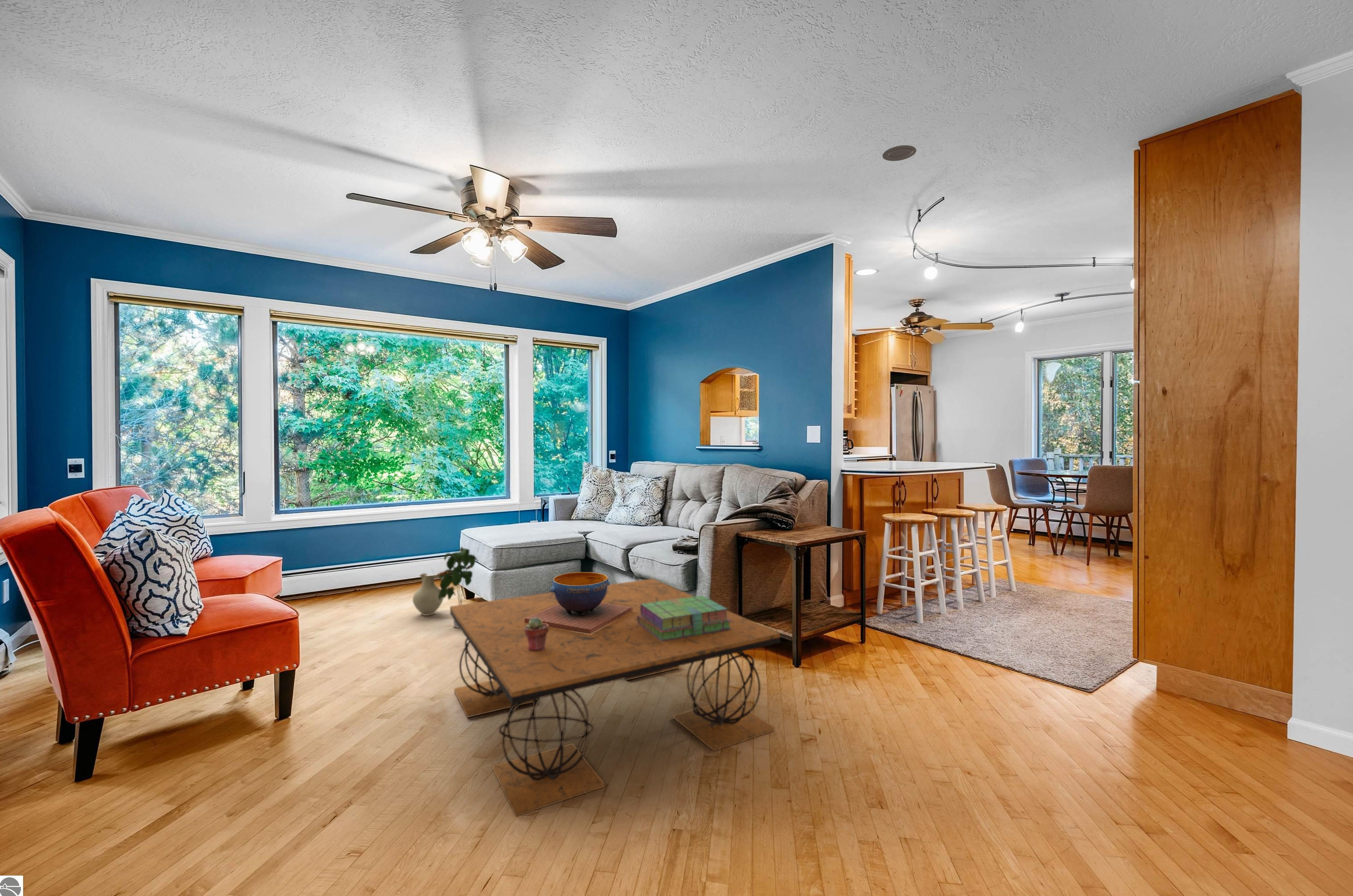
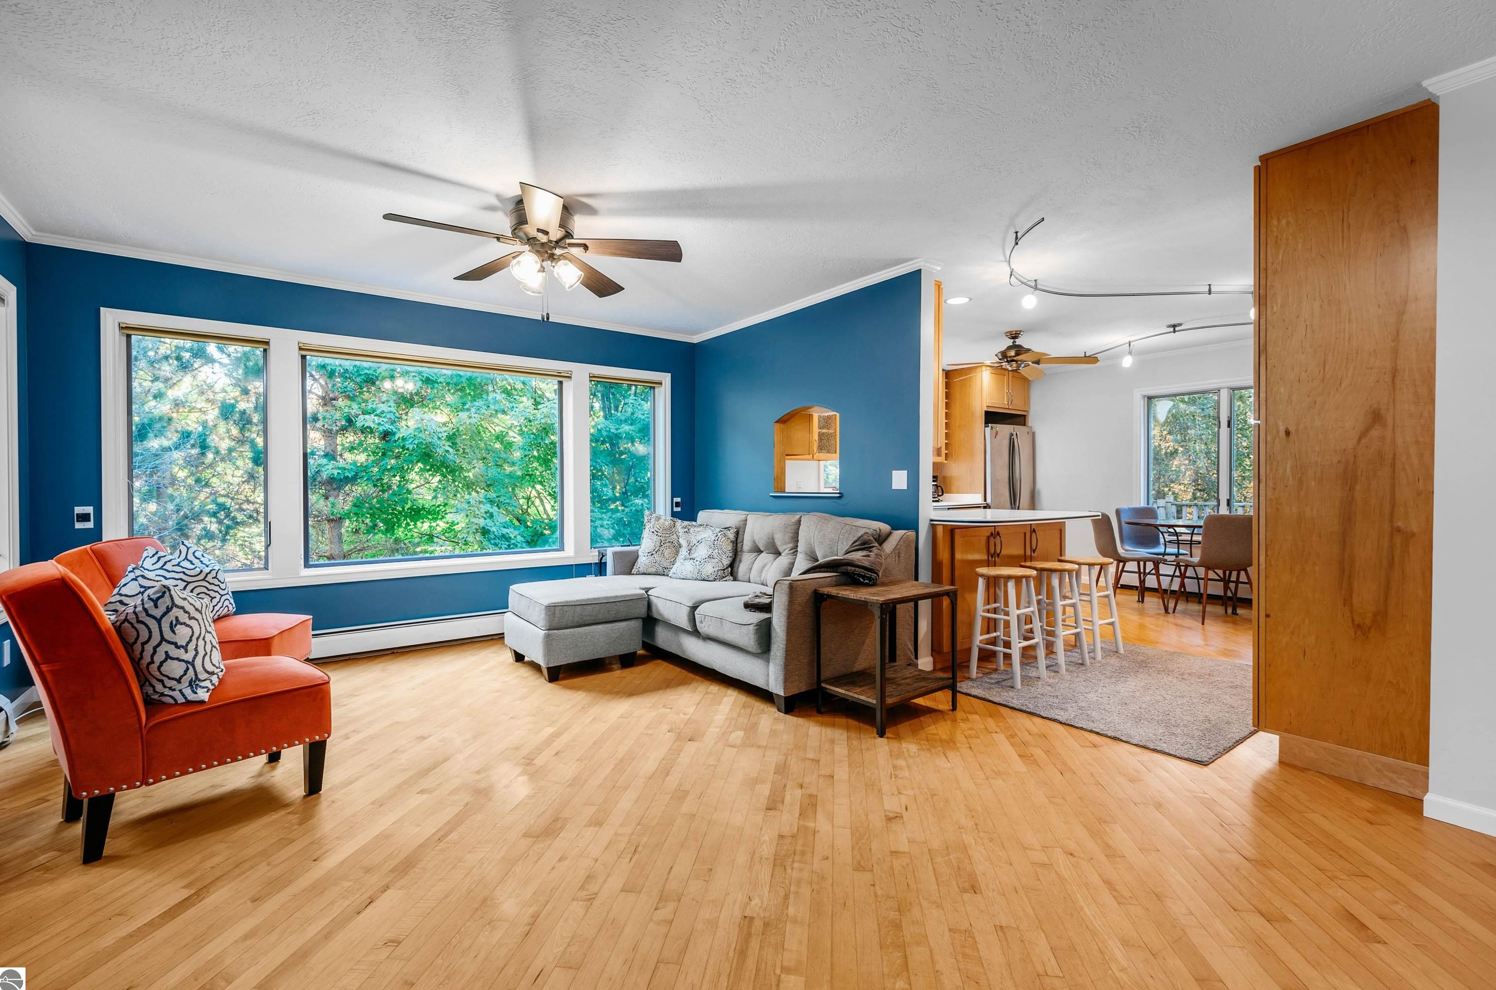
- coffee table (603, 664)
- potted plant (458, 587)
- ceramic jug (429, 593)
- stack of books (683, 615)
- decorative bowl (580, 597)
- potted succulent (536, 632)
- recessed light (899, 151)
